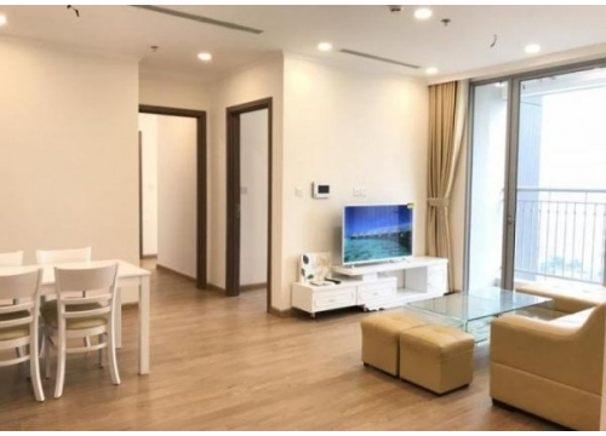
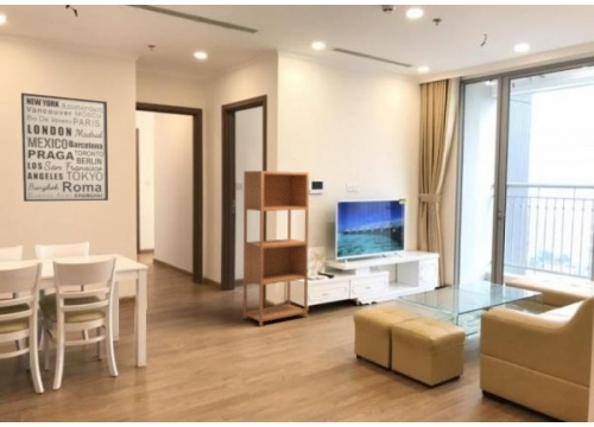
+ bookcase (276, 246)
+ wall art (67, 149)
